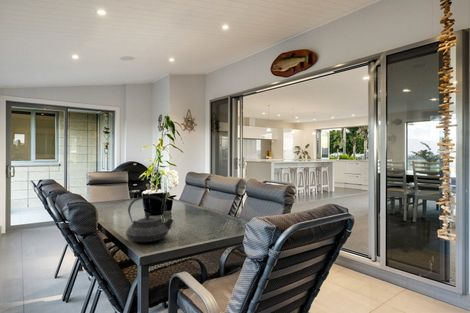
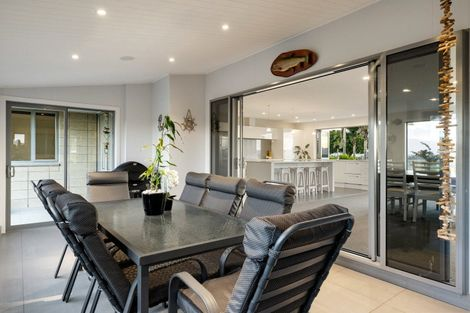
- teapot (150, 218)
